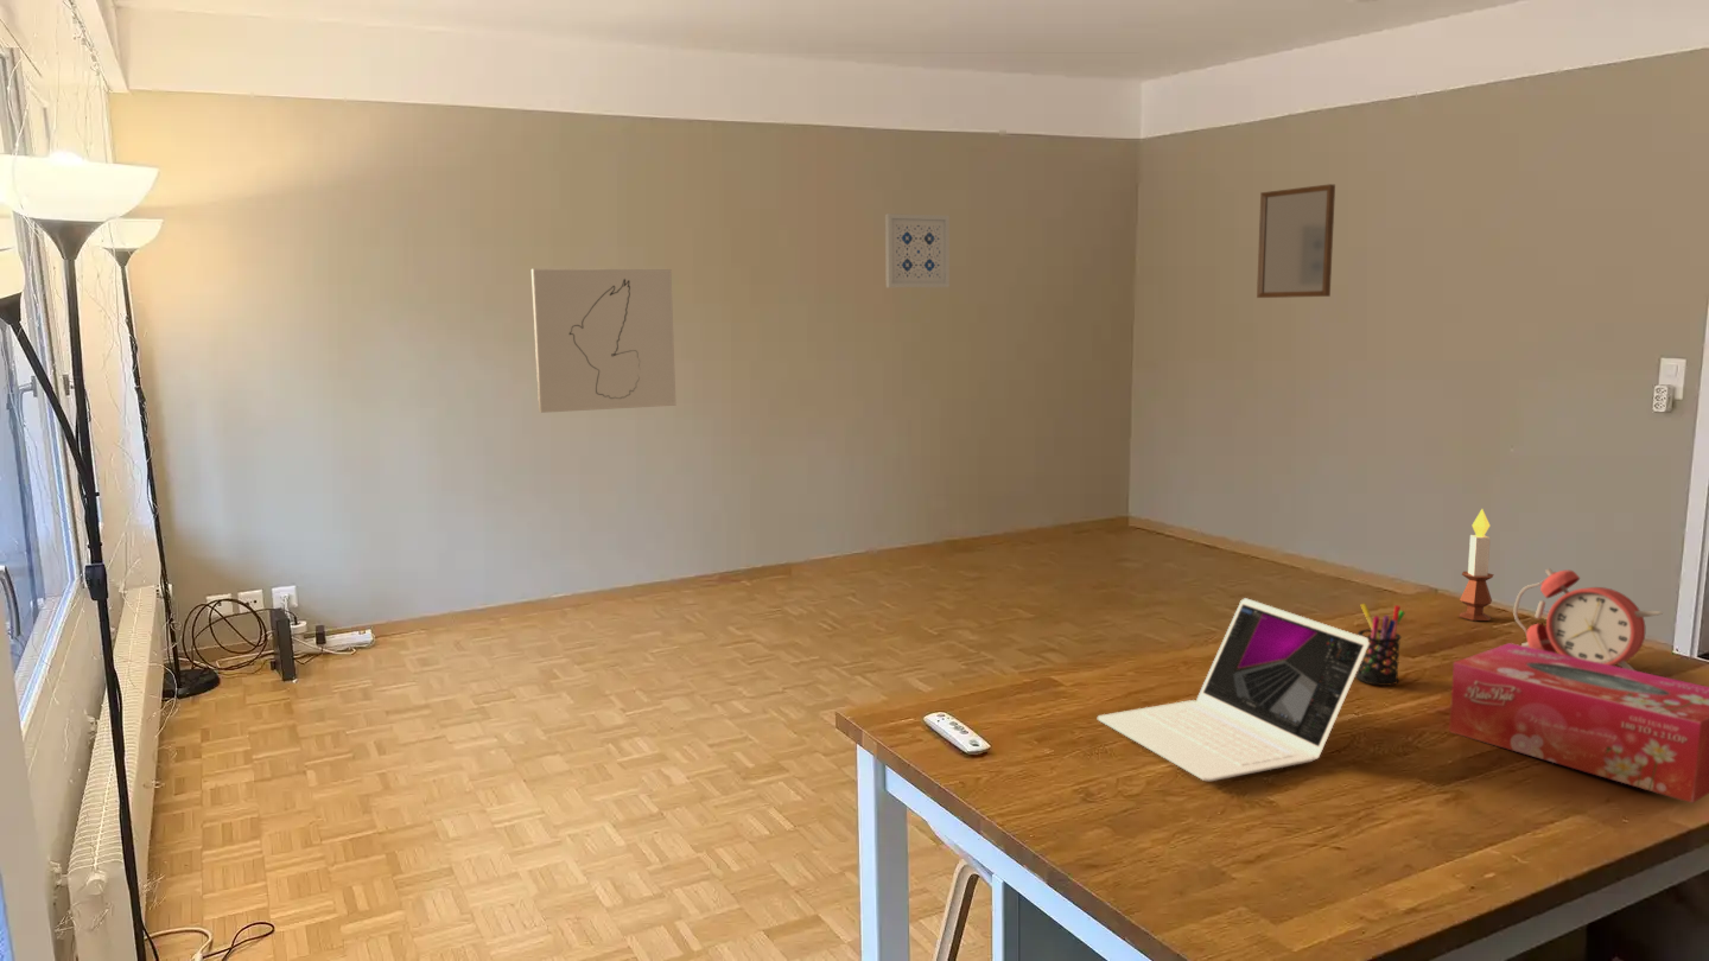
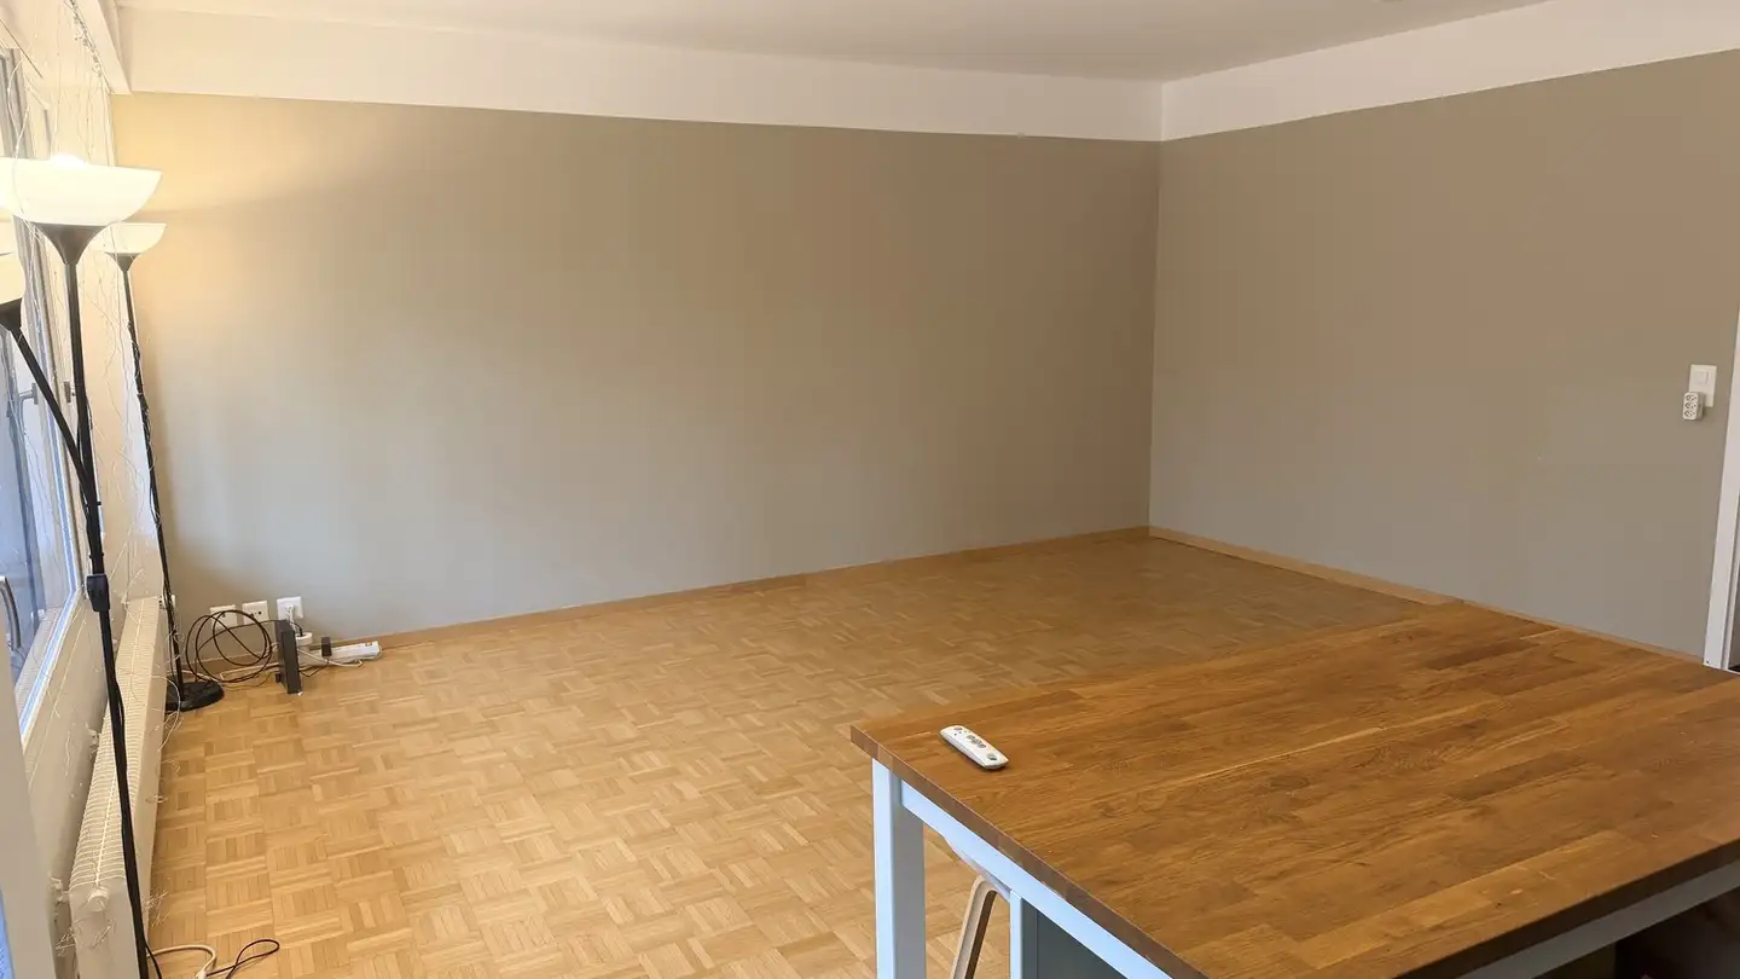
- home mirror (1295, 243)
- tissue box (1592, 714)
- alarm clock (1583, 619)
- pen holder (1384, 639)
- candle (1478, 562)
- wall art (917, 250)
- laptop (1227, 675)
- wall art (605, 339)
